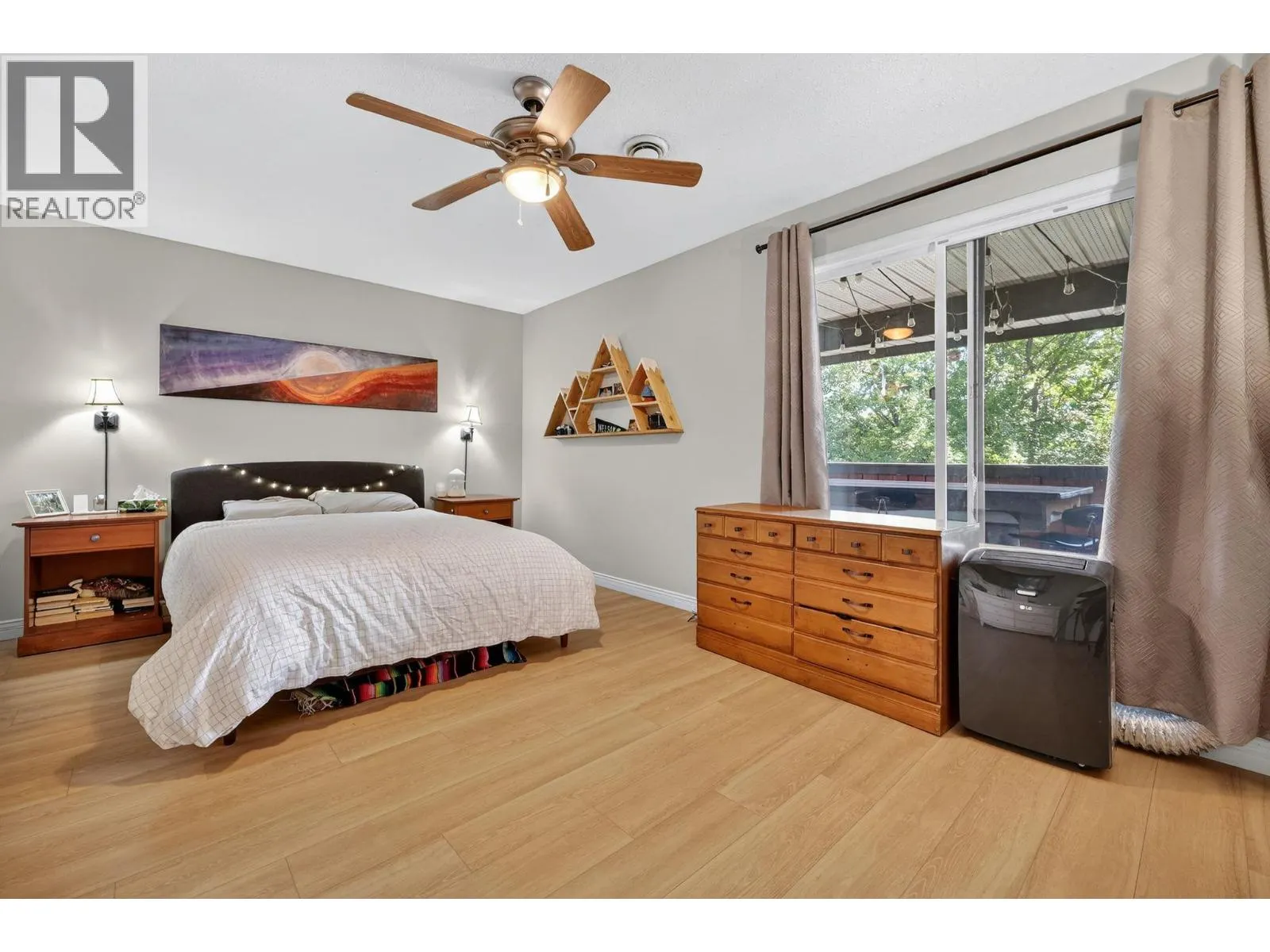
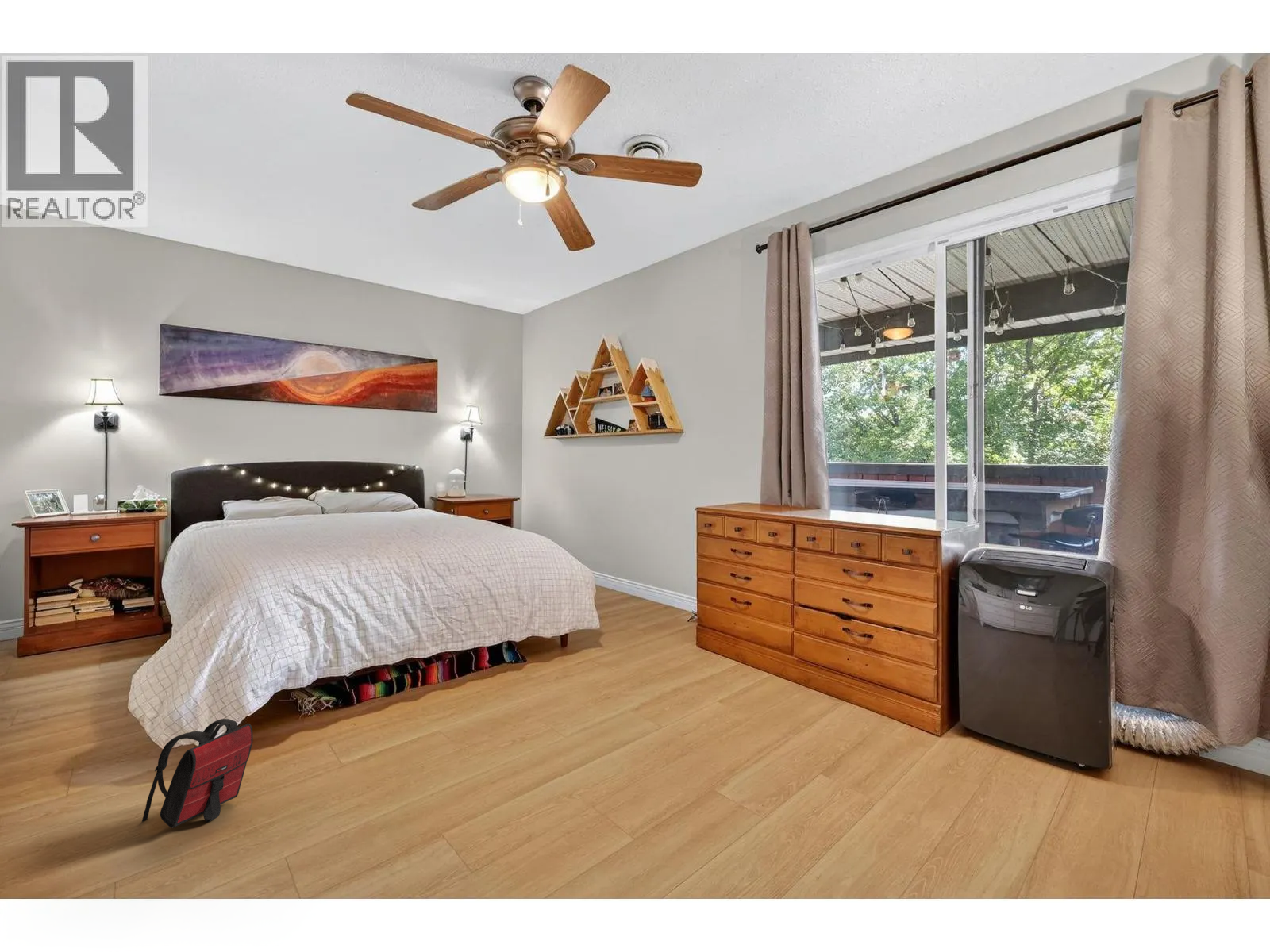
+ backpack (197, 766)
